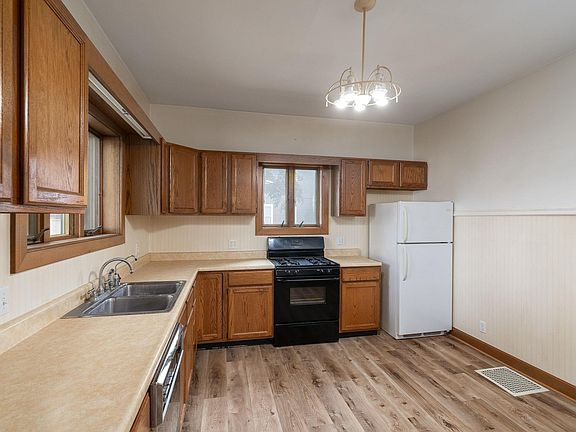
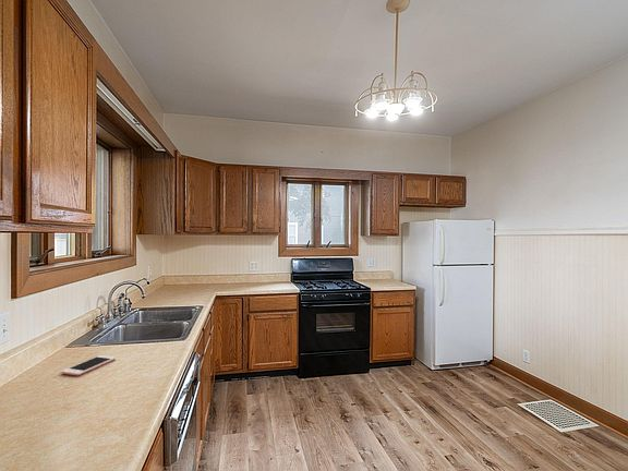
+ cell phone (89, 364)
